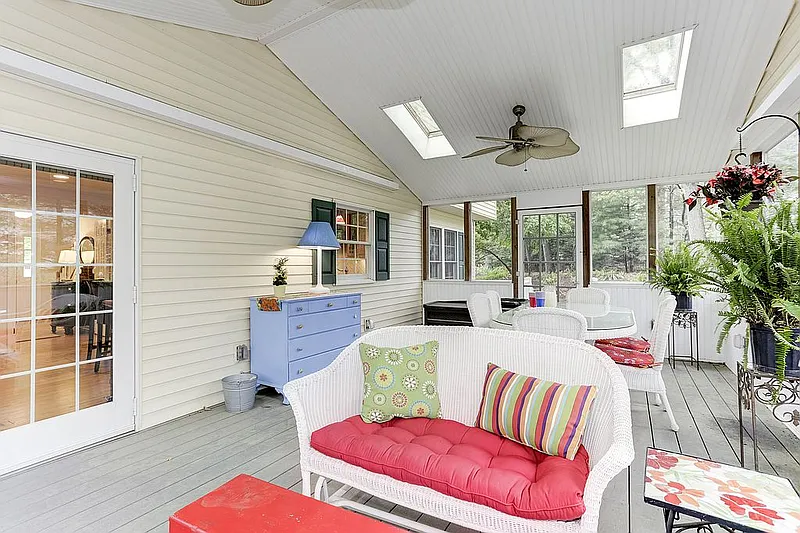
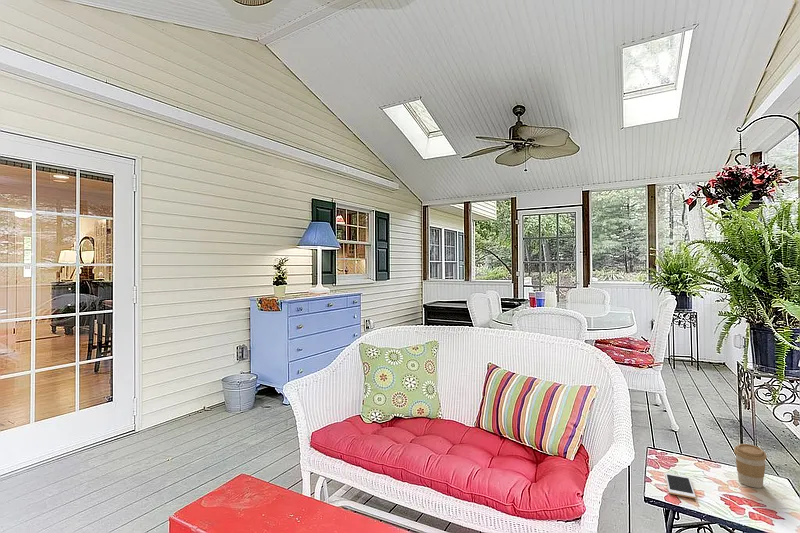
+ cell phone (679, 484)
+ coffee cup (750, 465)
